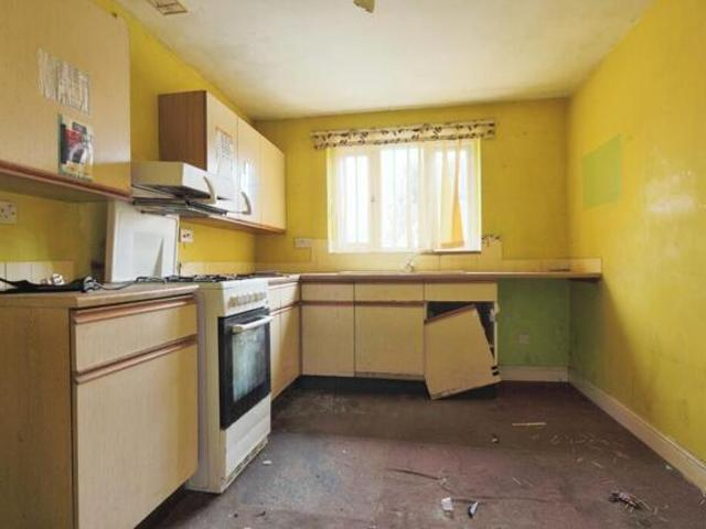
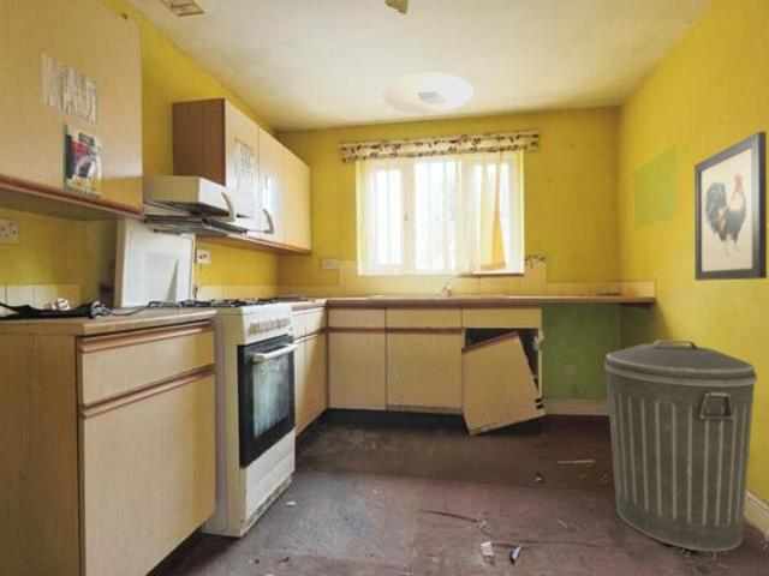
+ wall art (726, 215)
+ trash can (674, 430)
+ ceiling light (427, 90)
